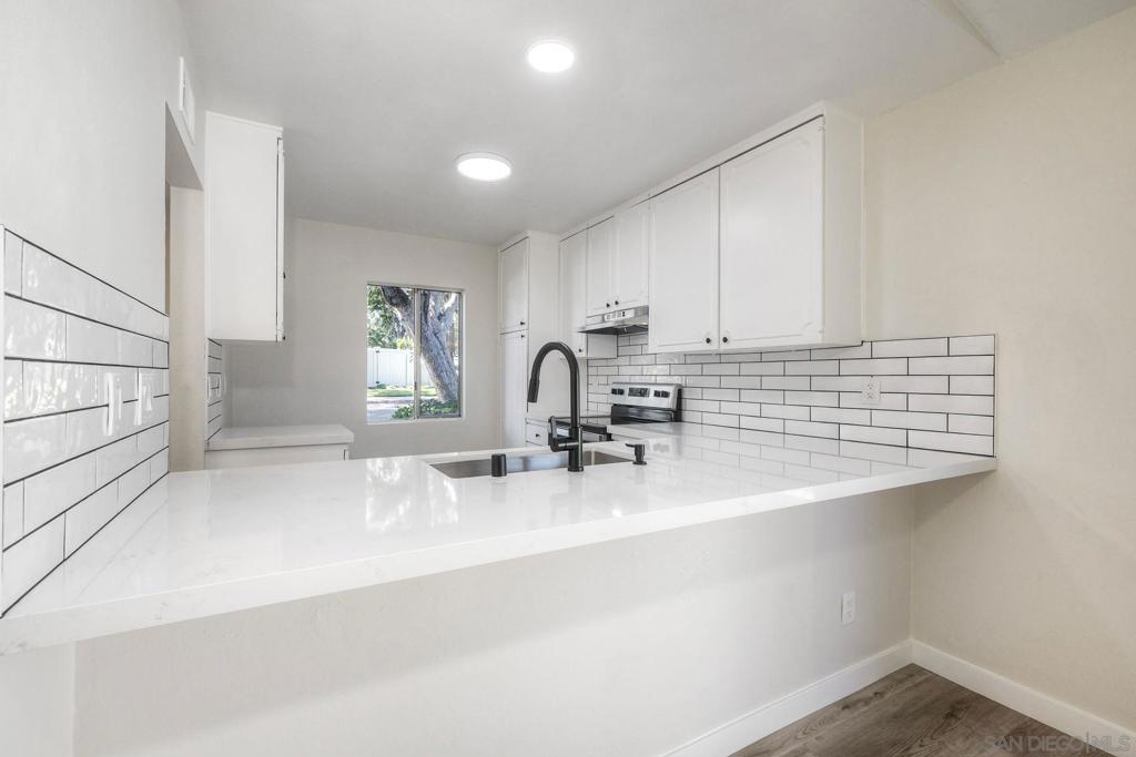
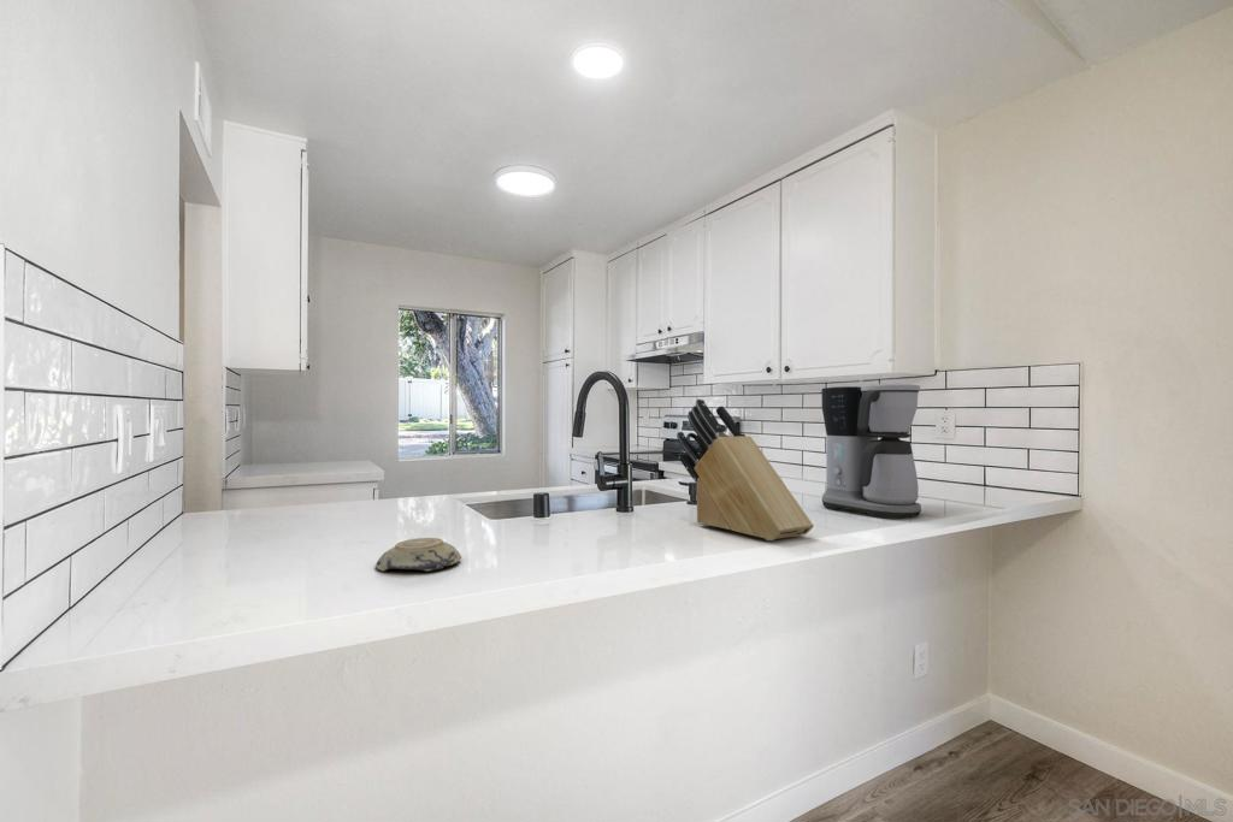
+ decorative bowl (419, 551)
+ coffee maker (863, 448)
+ knife block (737, 462)
